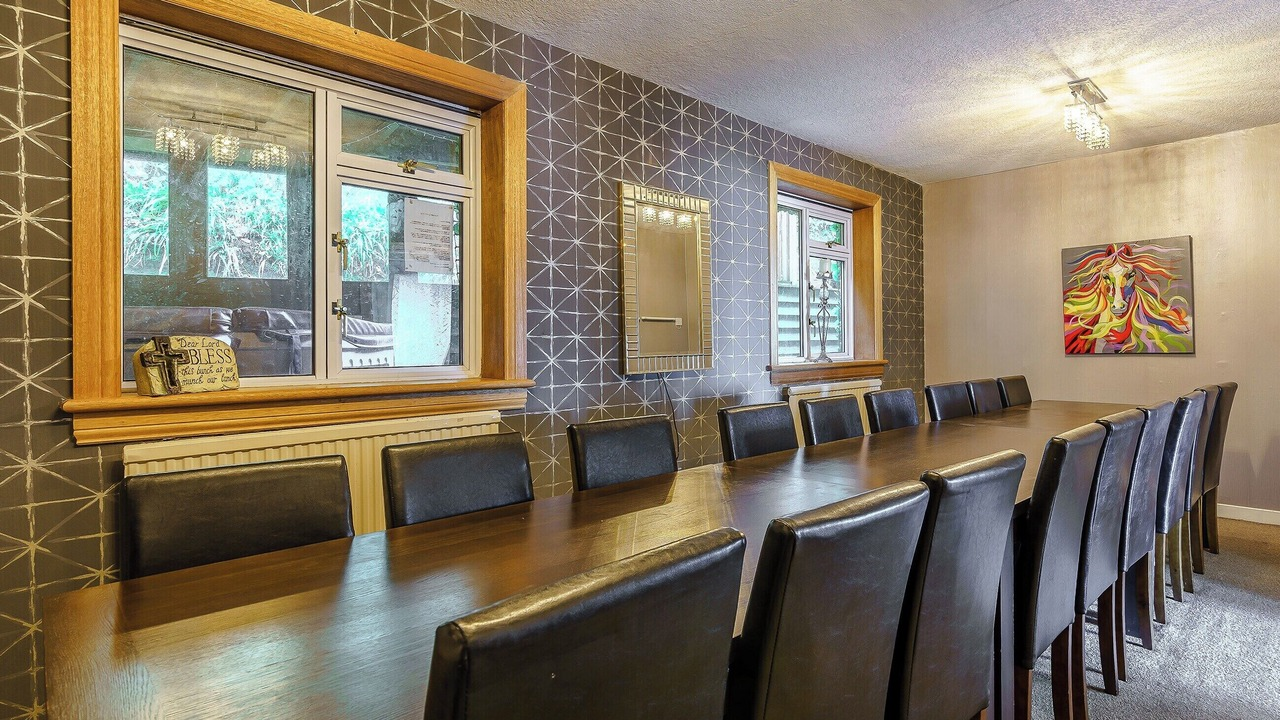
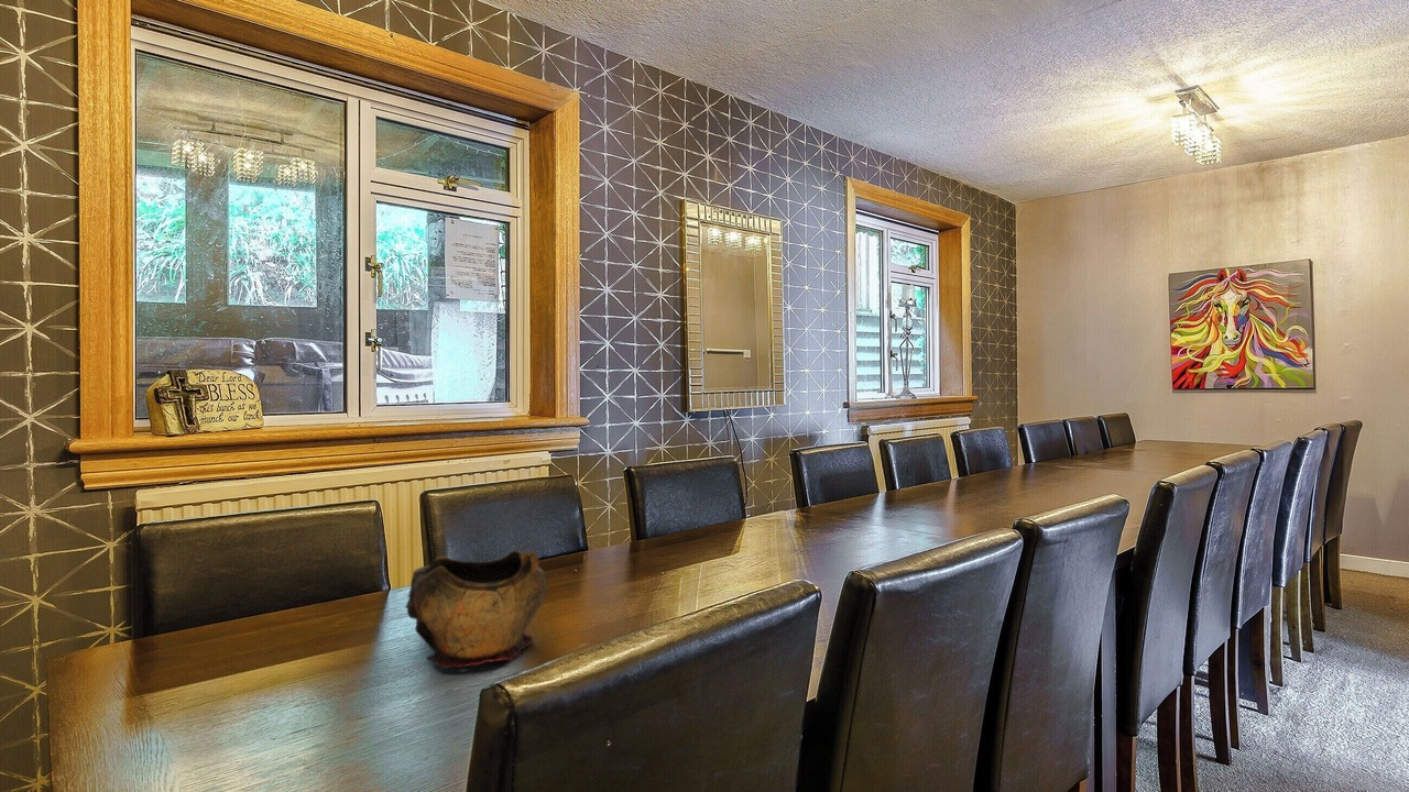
+ decorative bowl (479, 597)
